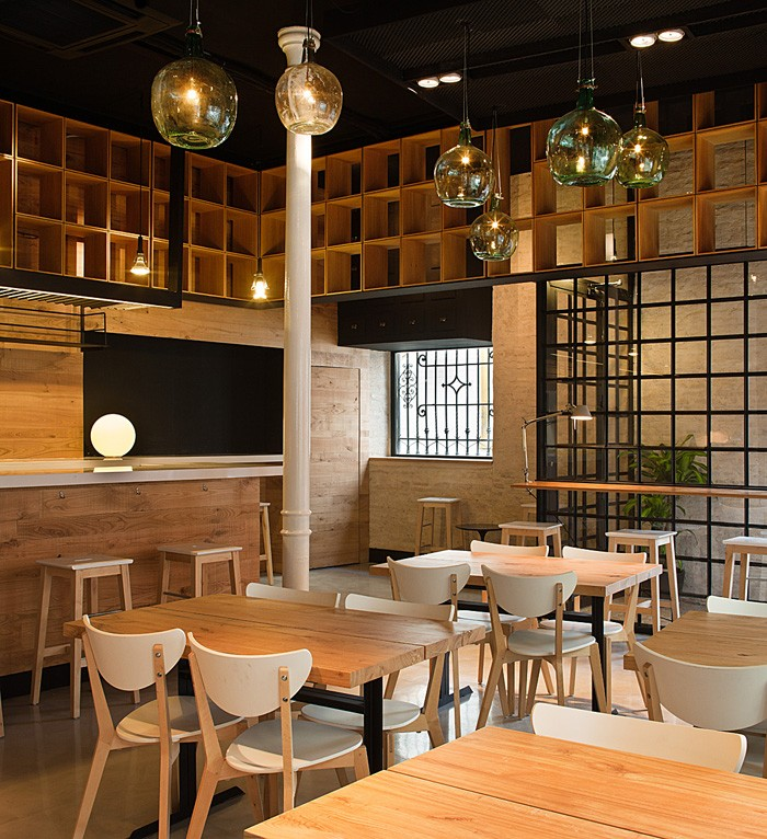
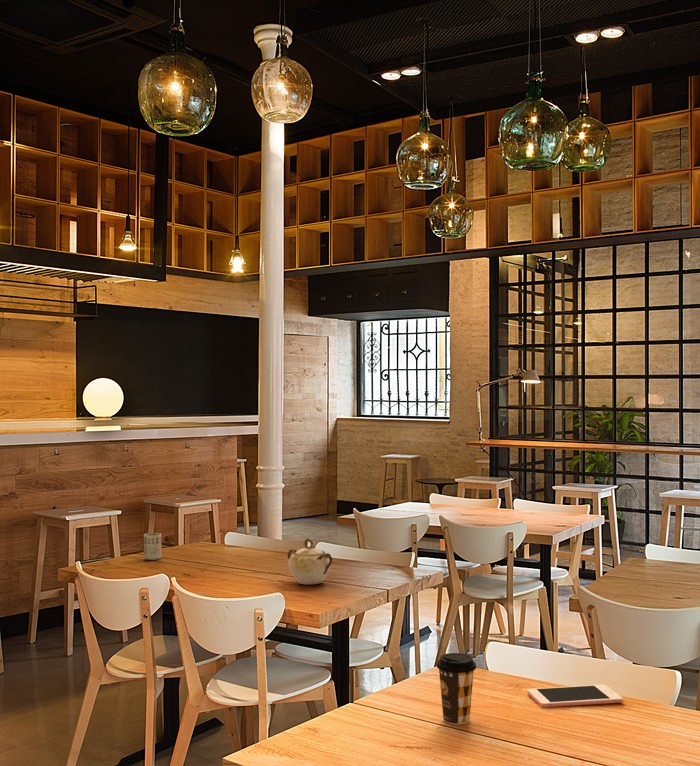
+ cup (152, 546)
+ sugar bowl (309, 560)
+ cell phone (574, 695)
+ coffee cup (456, 688)
